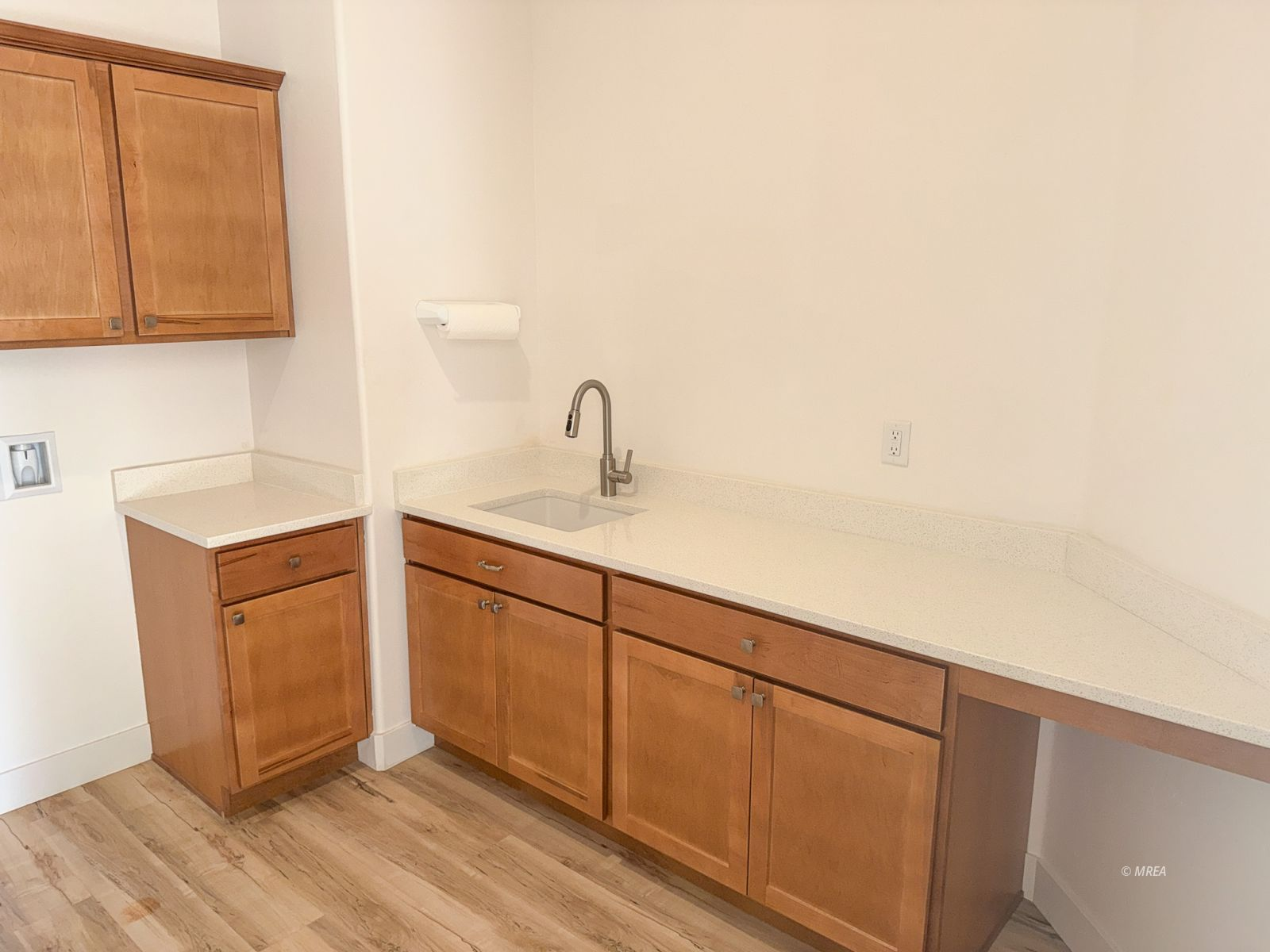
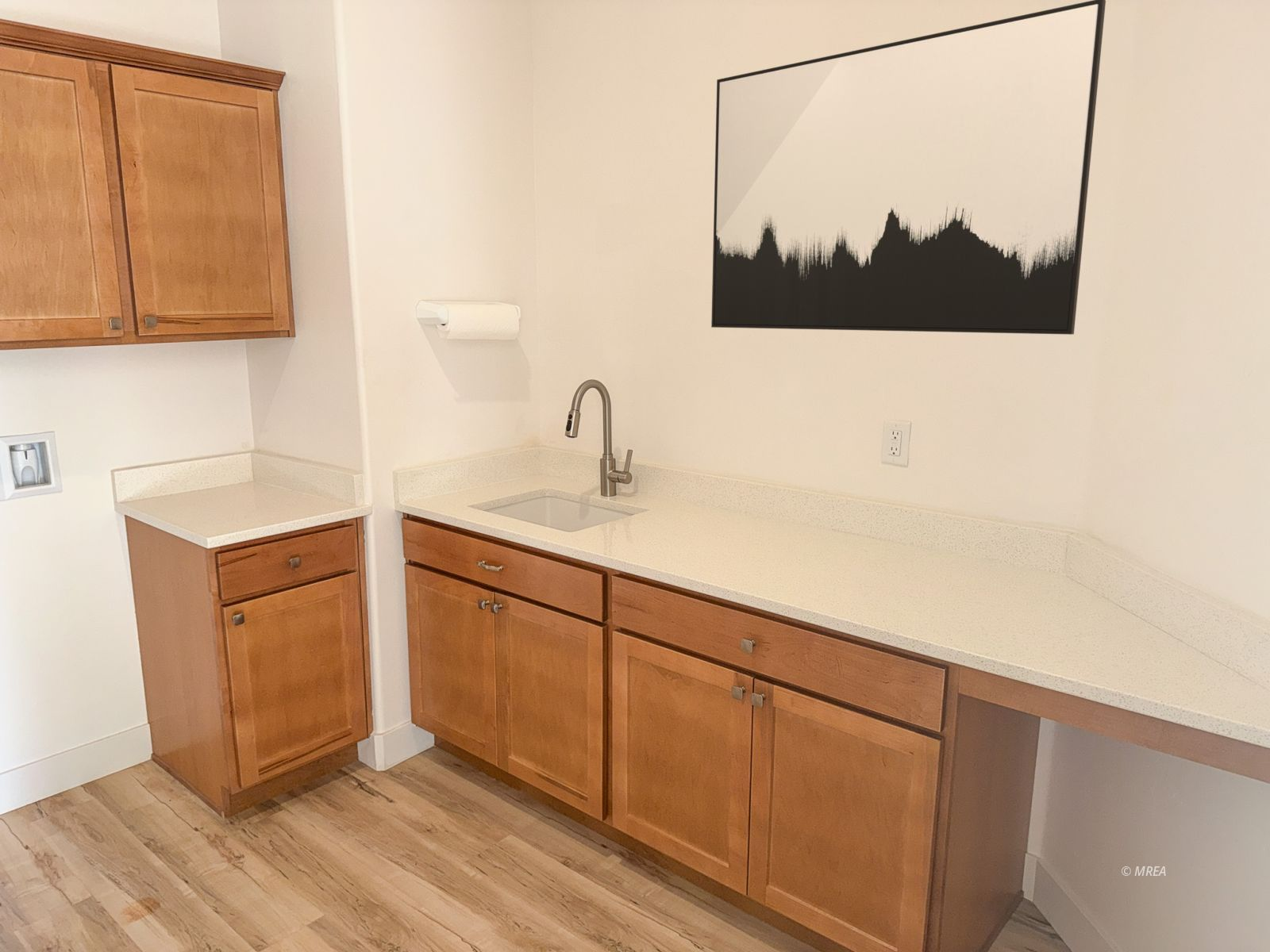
+ wall art (874, 192)
